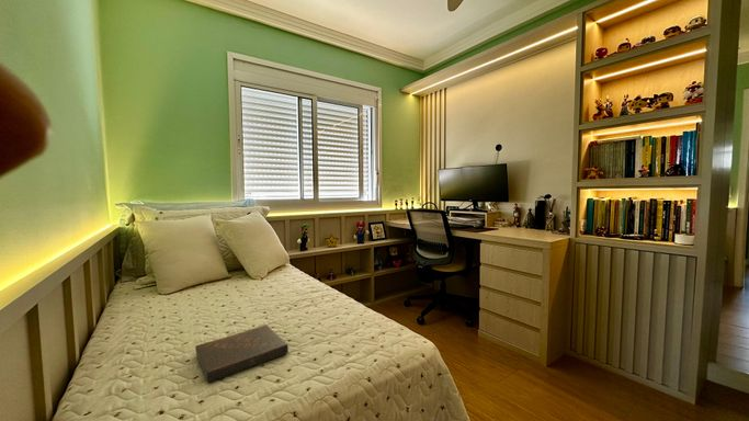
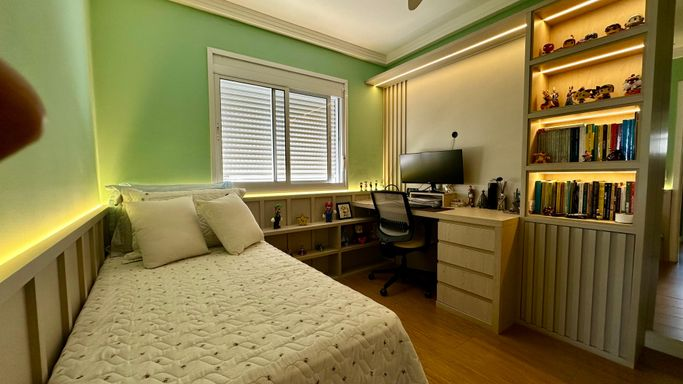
- book (241, 349)
